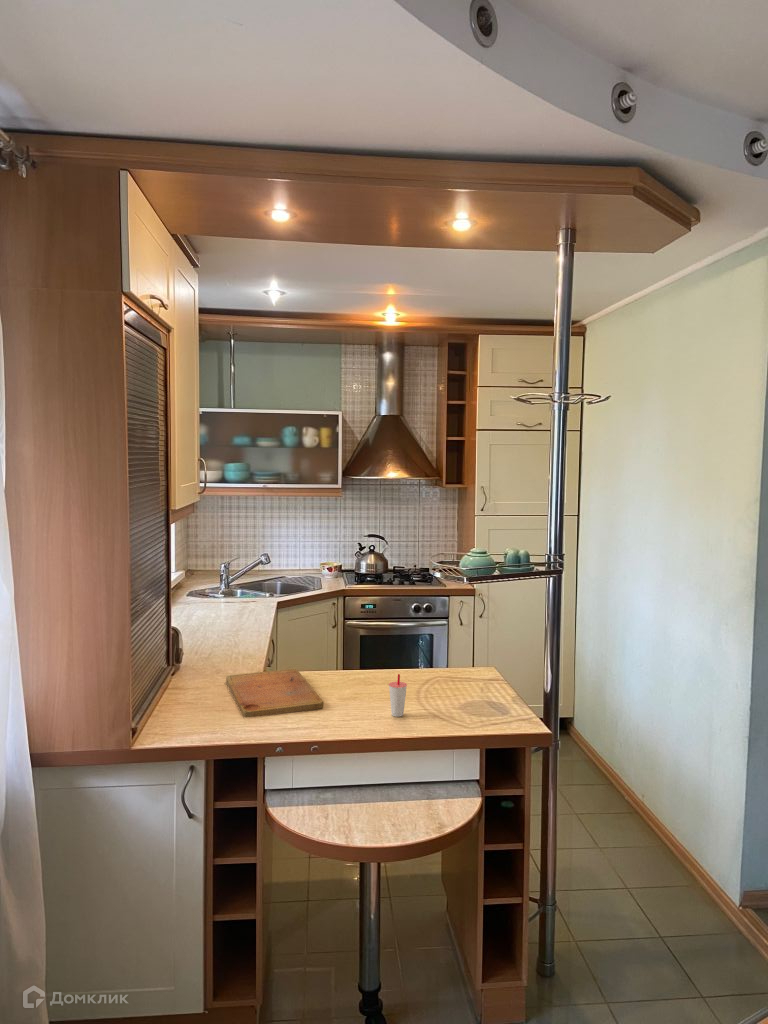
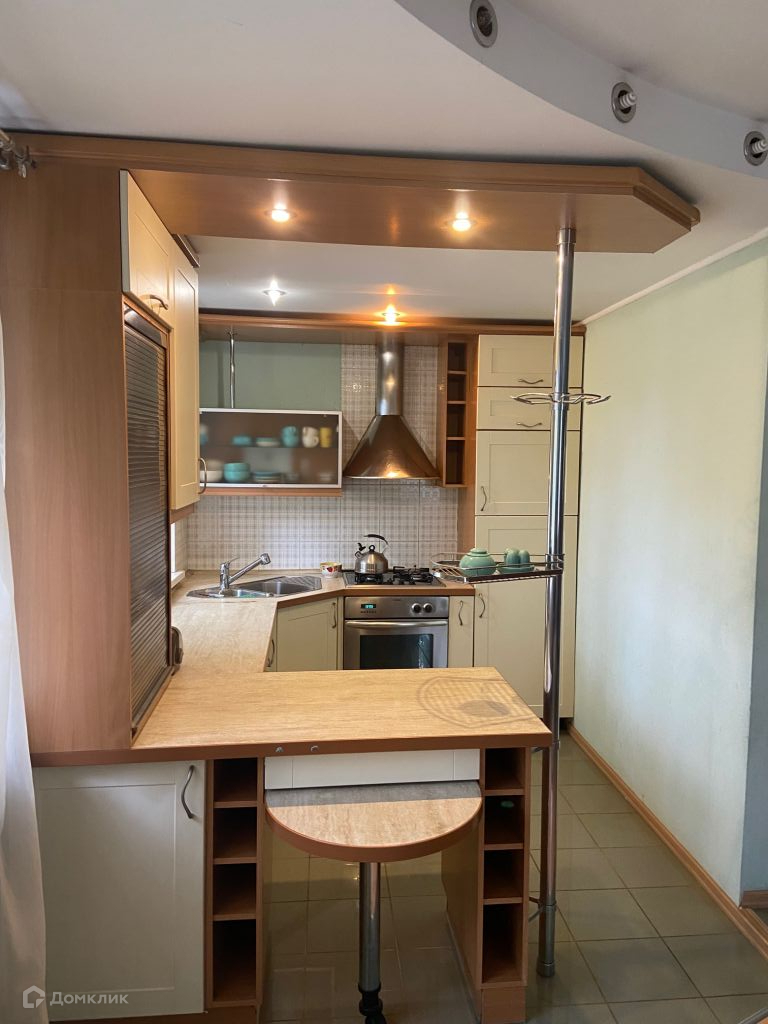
- cutting board (272, 691)
- cup (397, 694)
